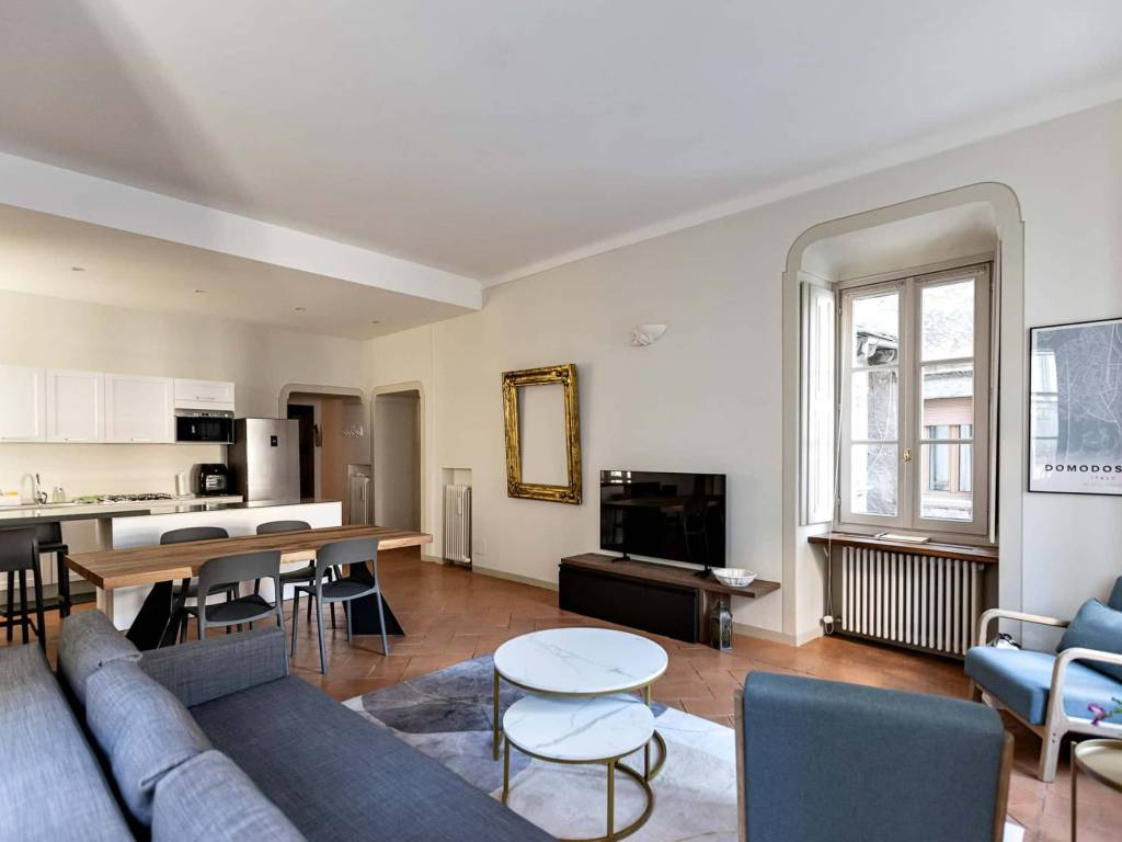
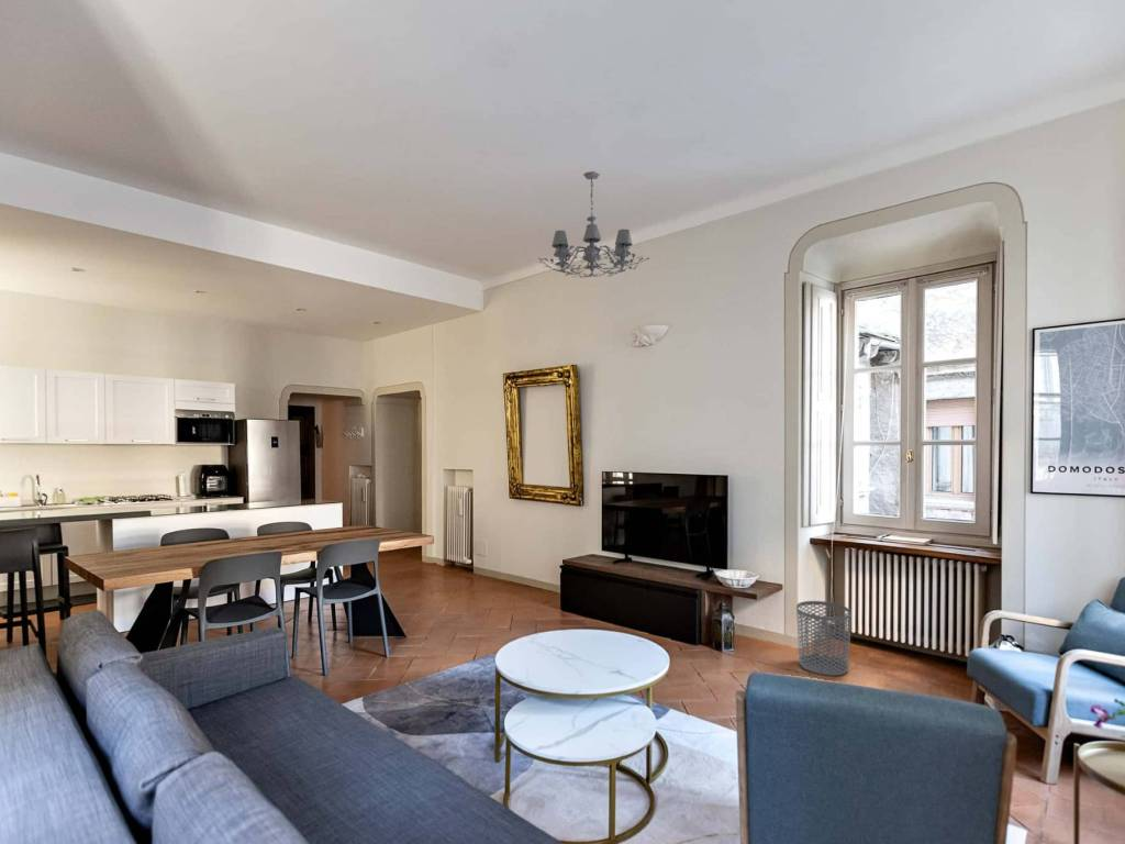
+ waste bin (823, 636)
+ chandelier (591, 223)
